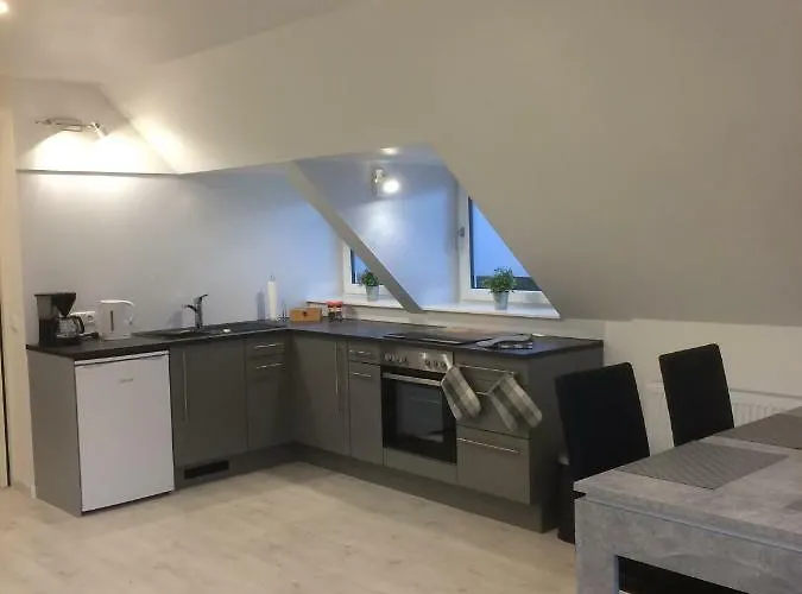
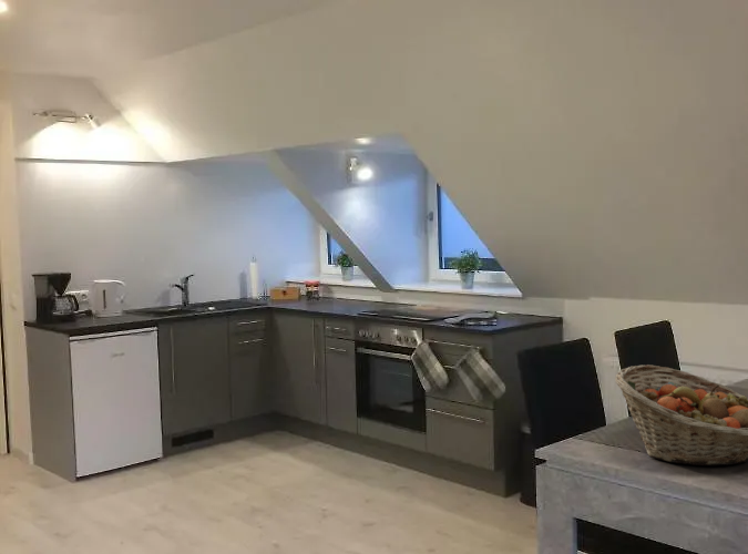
+ fruit basket (691, 411)
